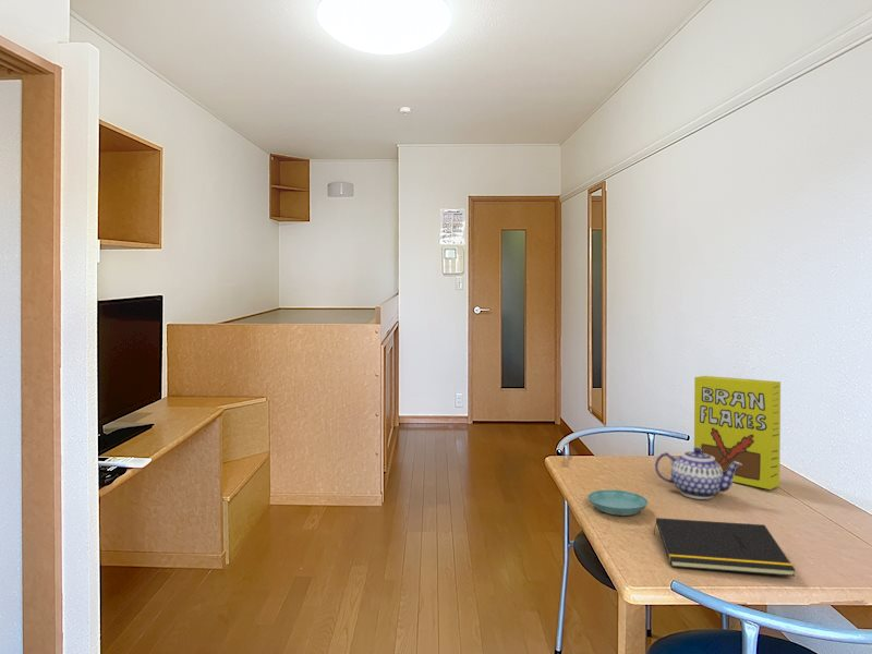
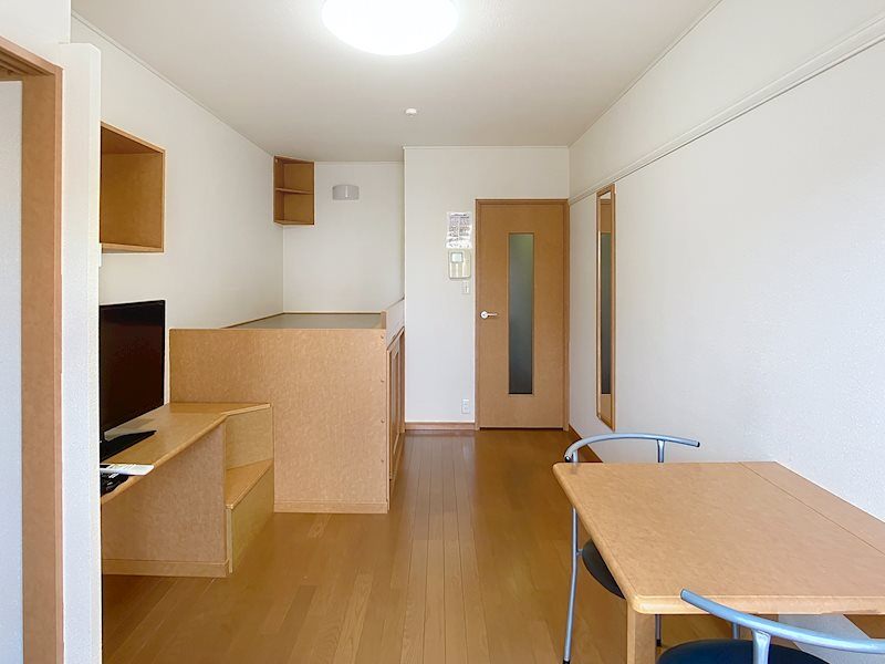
- notepad (719, 544)
- cereal box (735, 428)
- saucer (617, 502)
- teapot (697, 470)
